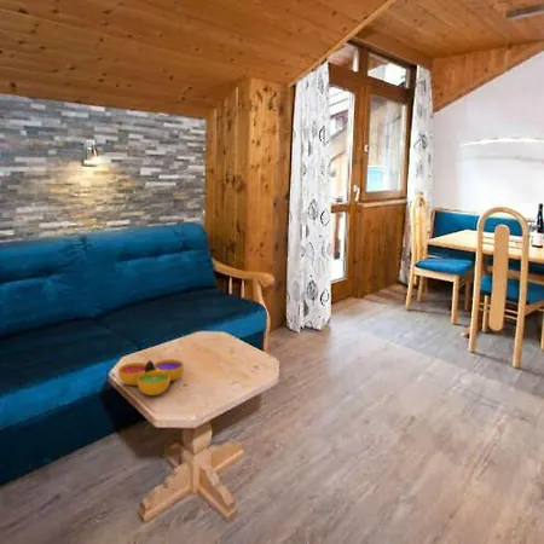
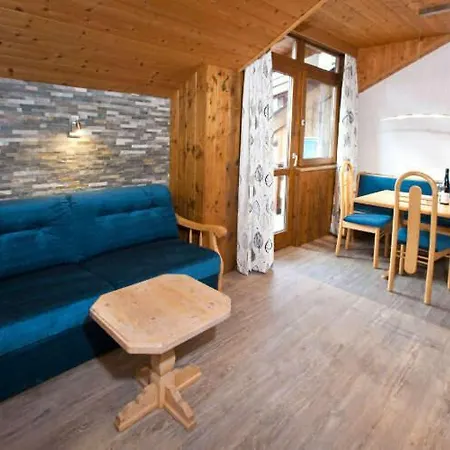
- decorative bowl (147, 371)
